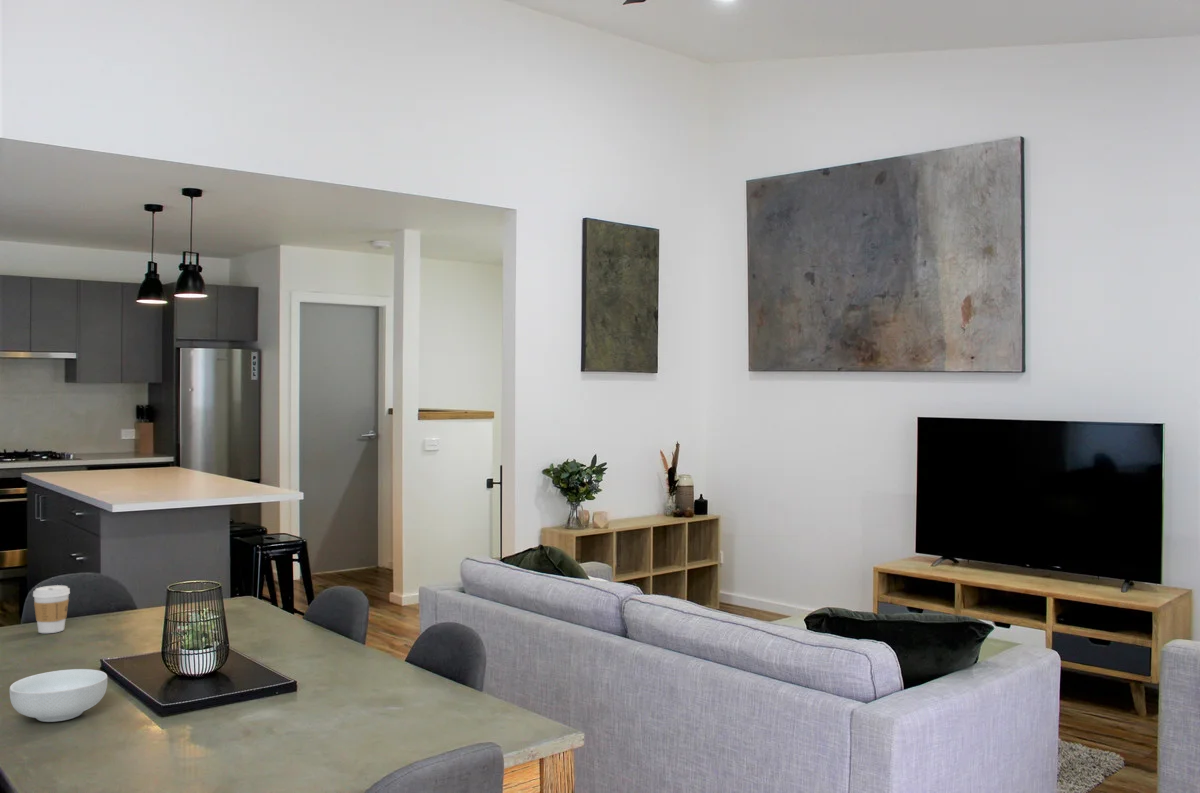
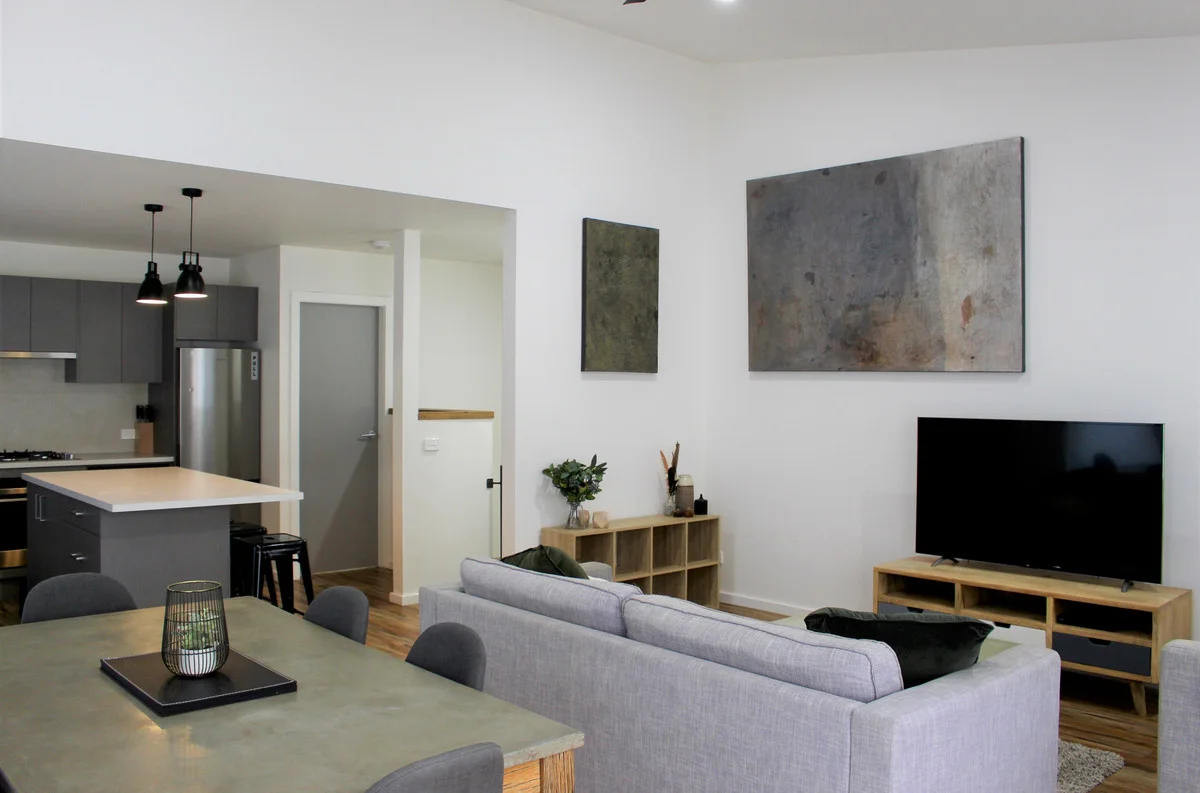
- coffee cup (51, 608)
- cereal bowl (59, 697)
